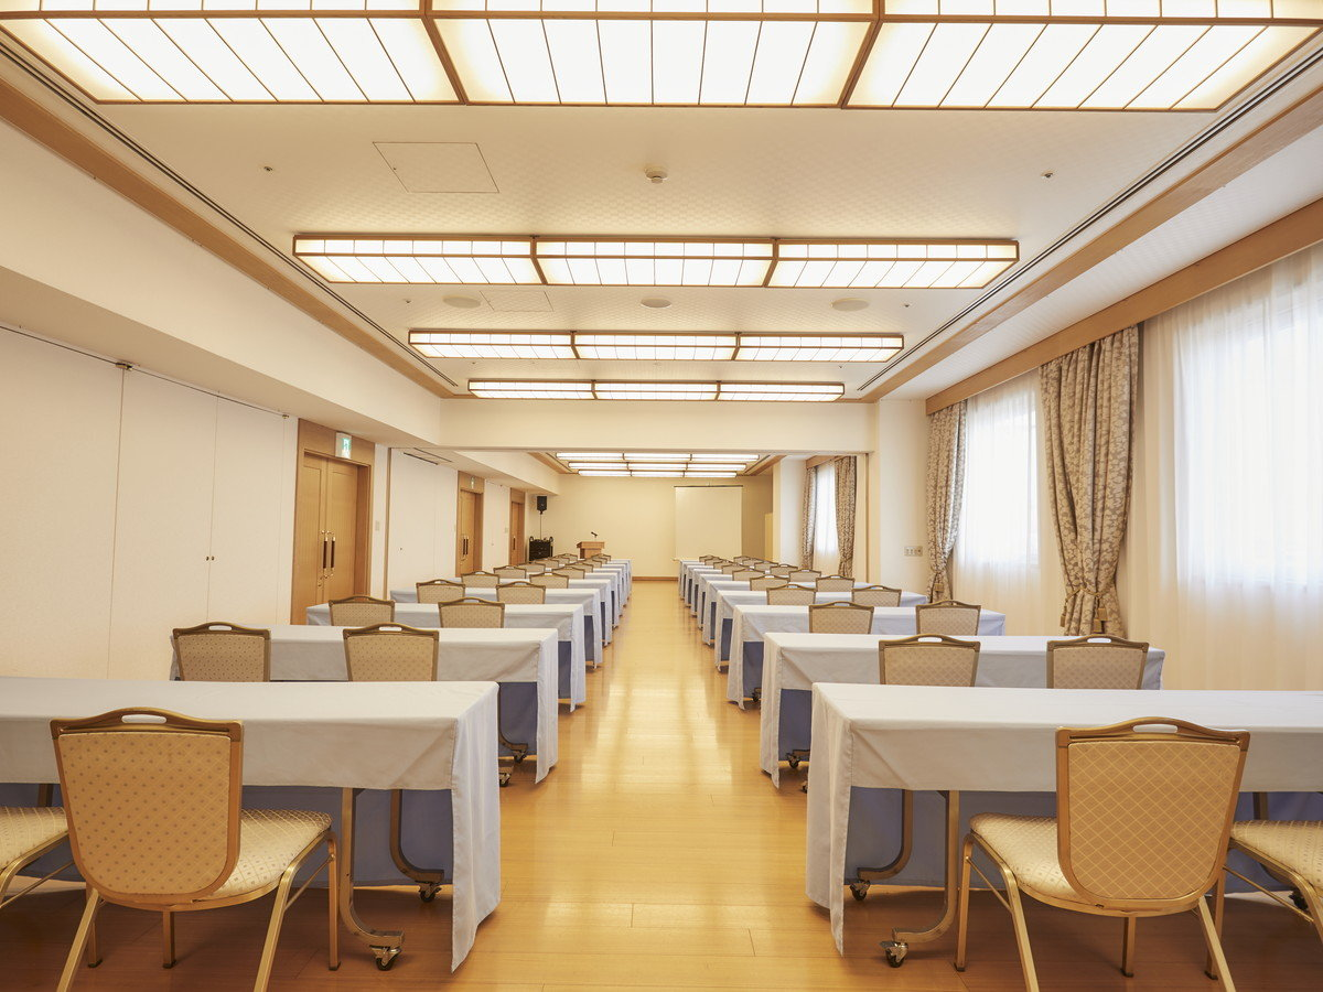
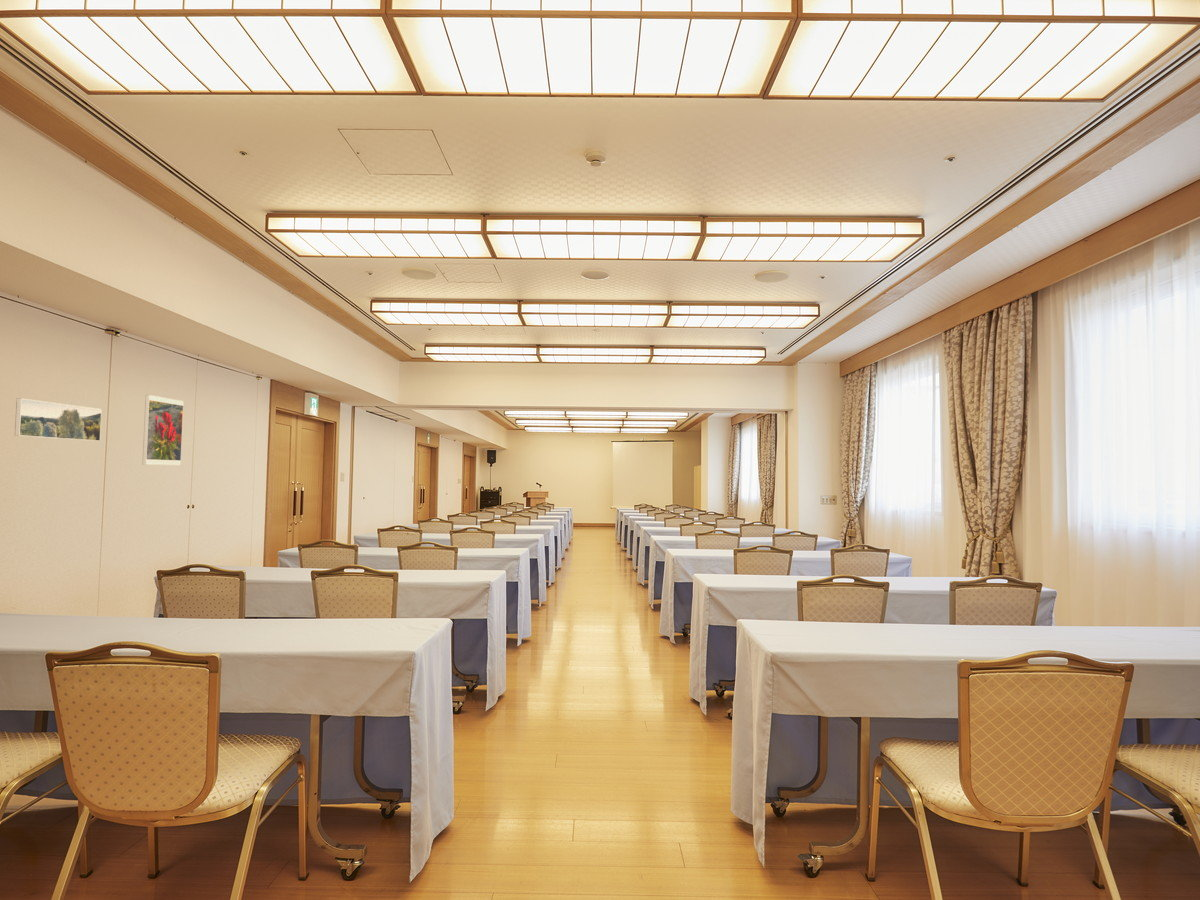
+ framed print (61, 421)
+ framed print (163, 431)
